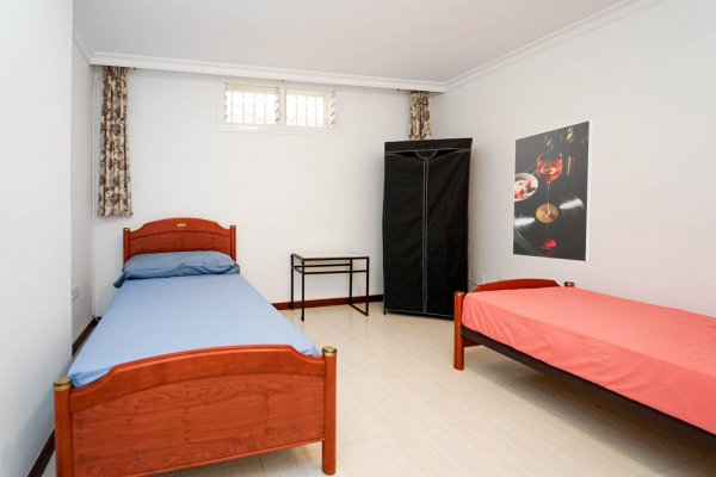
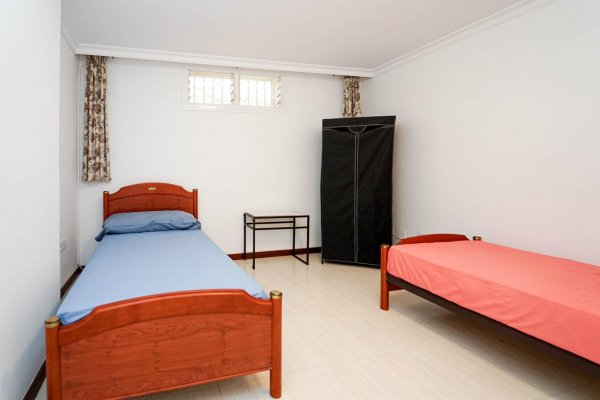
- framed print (548, 194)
